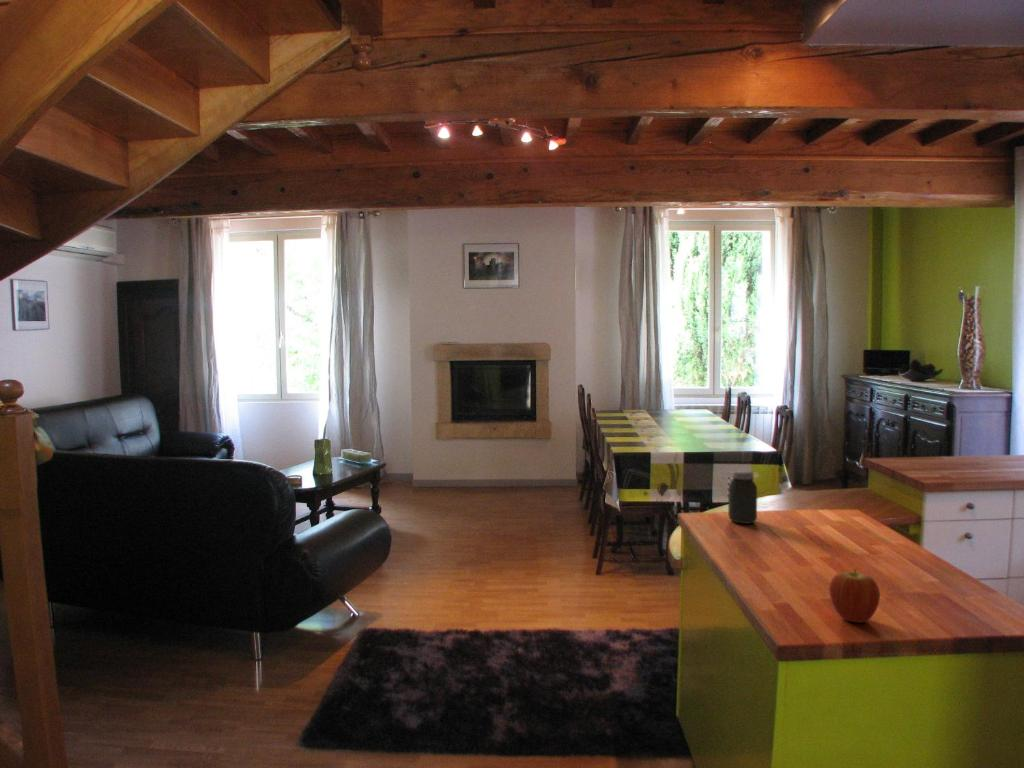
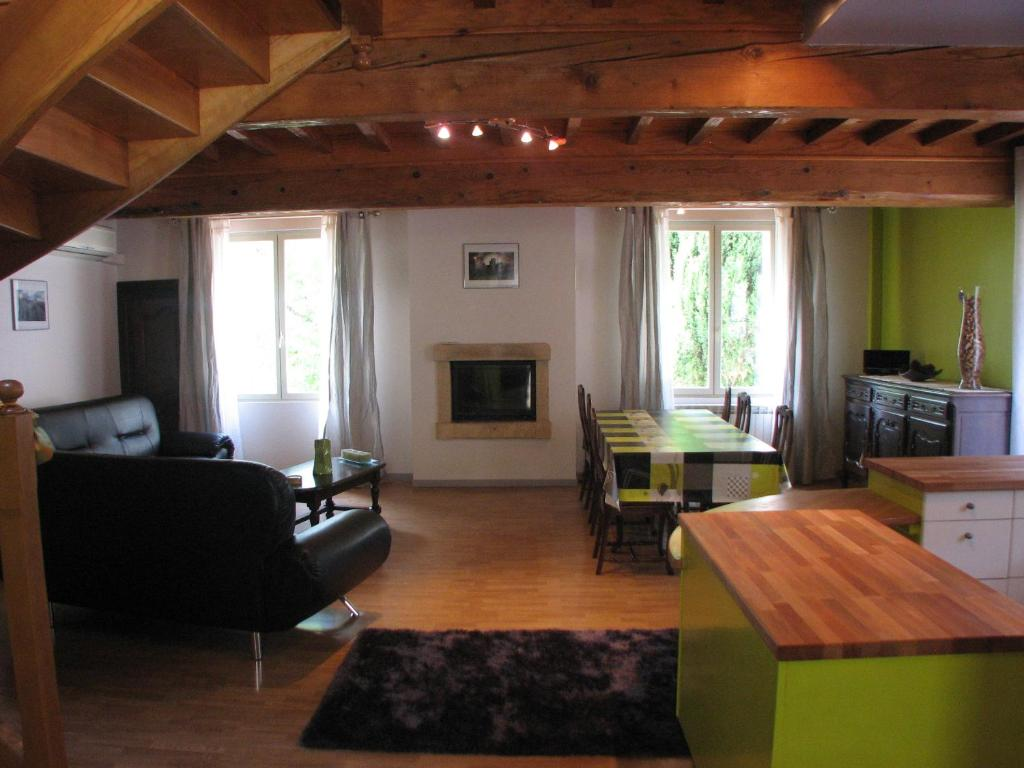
- jar (742, 496)
- fruit (854, 594)
